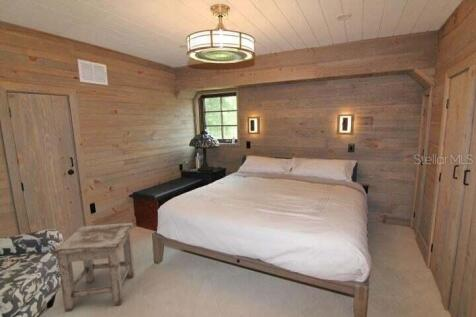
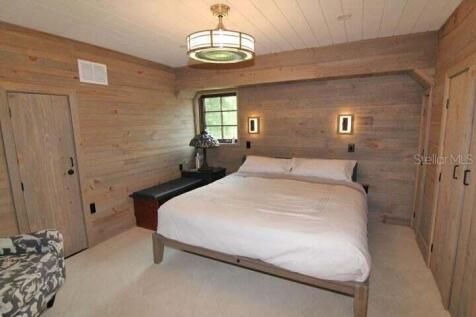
- stool (100, 264)
